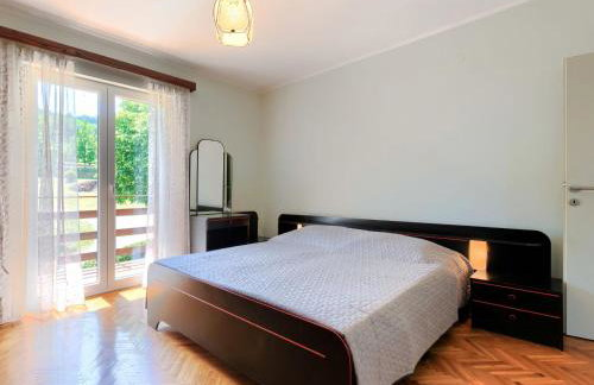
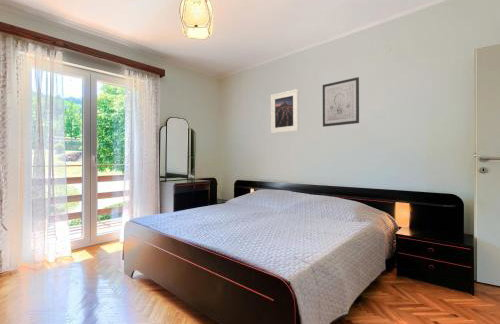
+ wall art (340, 103)
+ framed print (284, 112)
